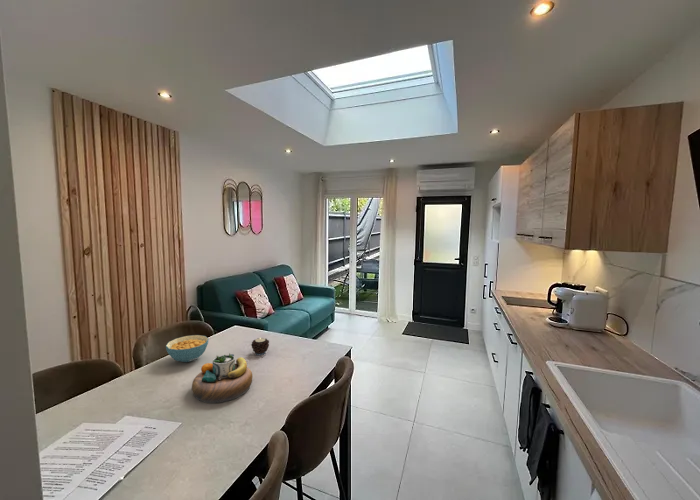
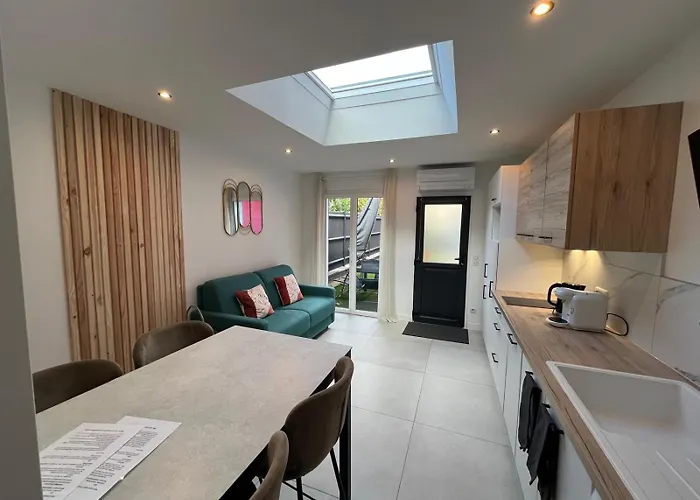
- candle (260, 345)
- cereal bowl (188, 350)
- decorative bowl (223, 371)
